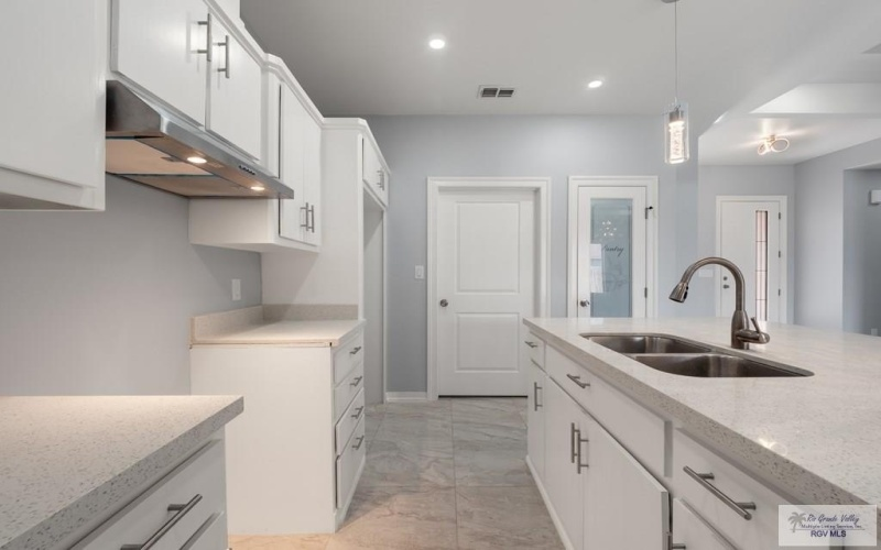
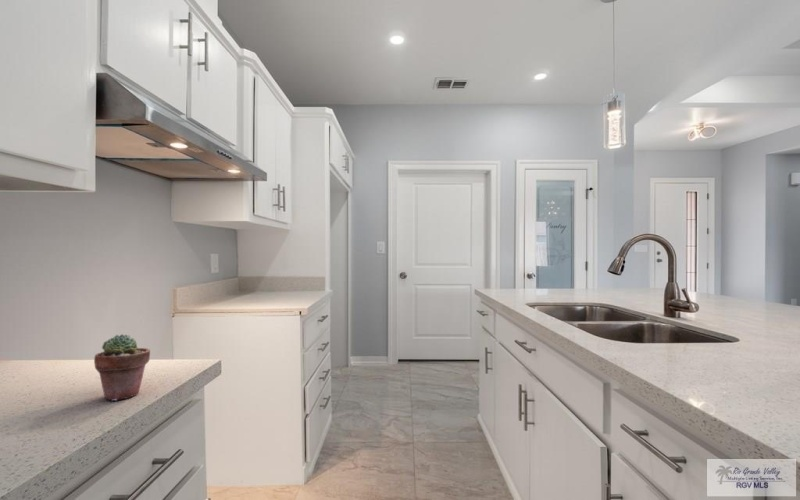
+ potted succulent (122, 364)
